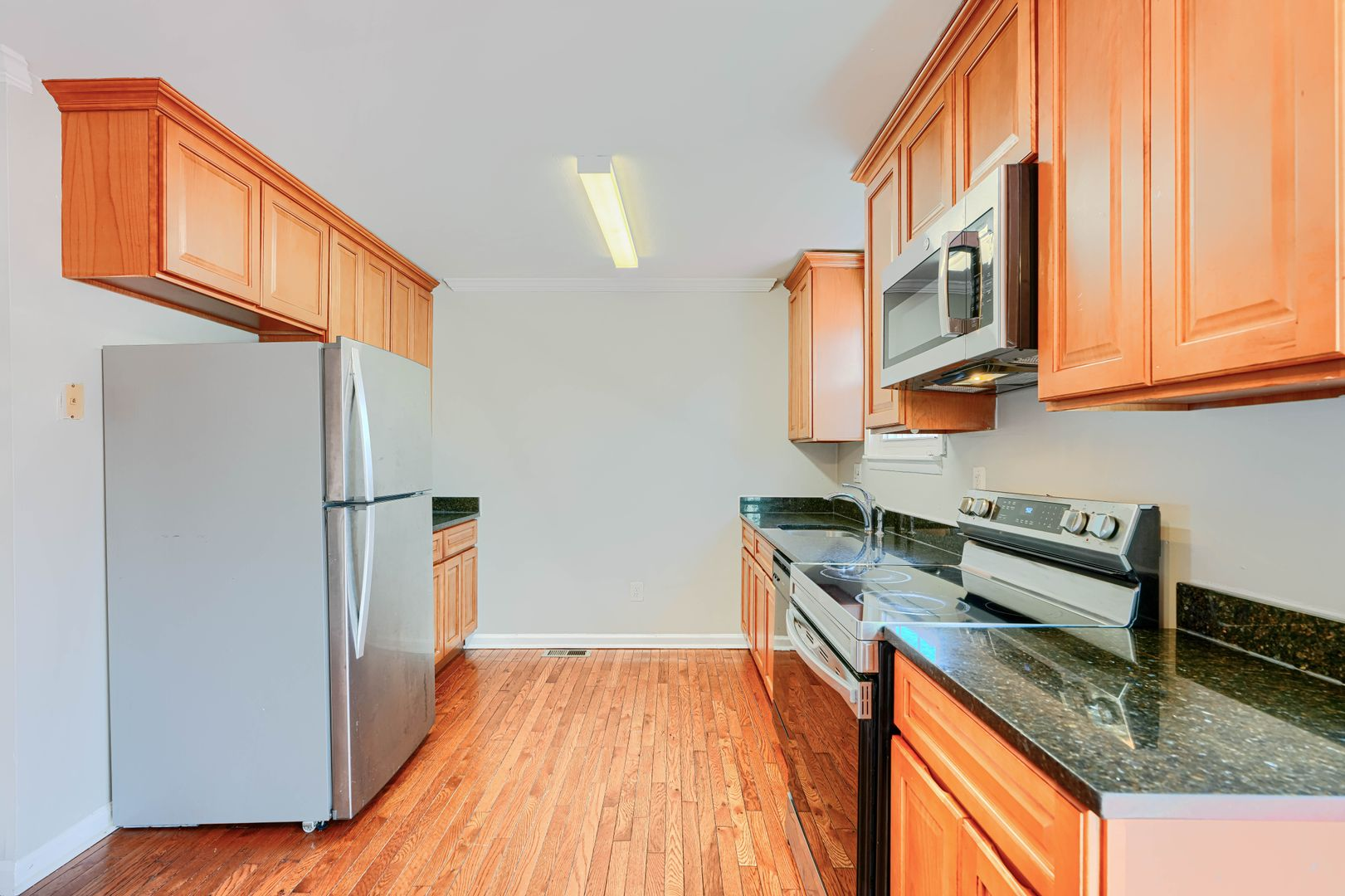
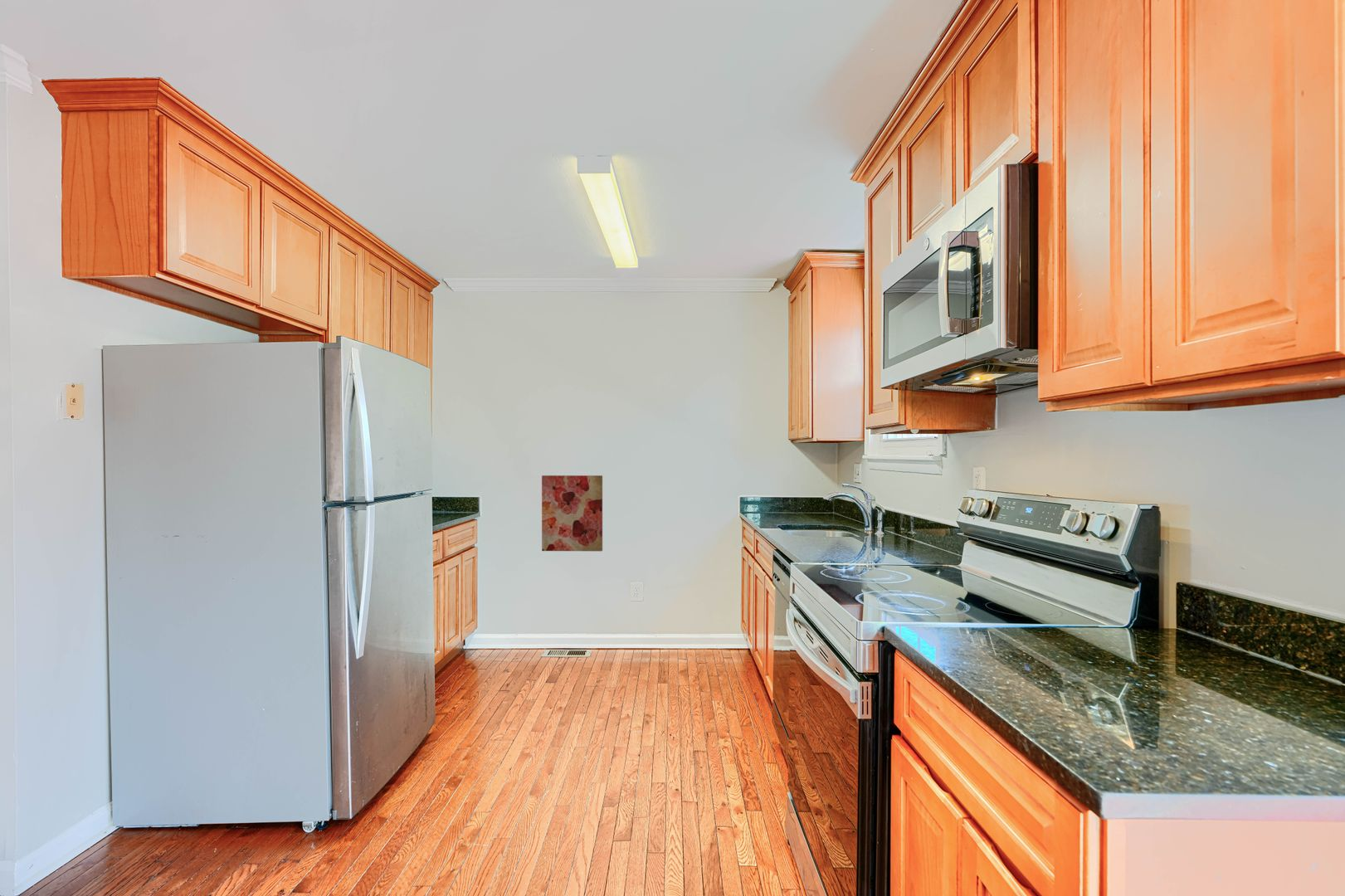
+ wall art (572, 513)
